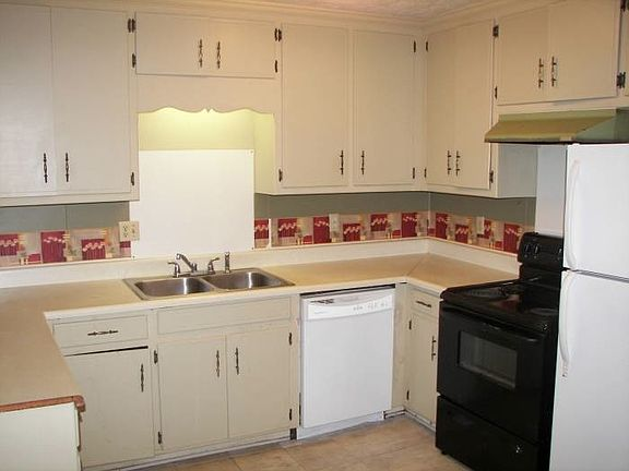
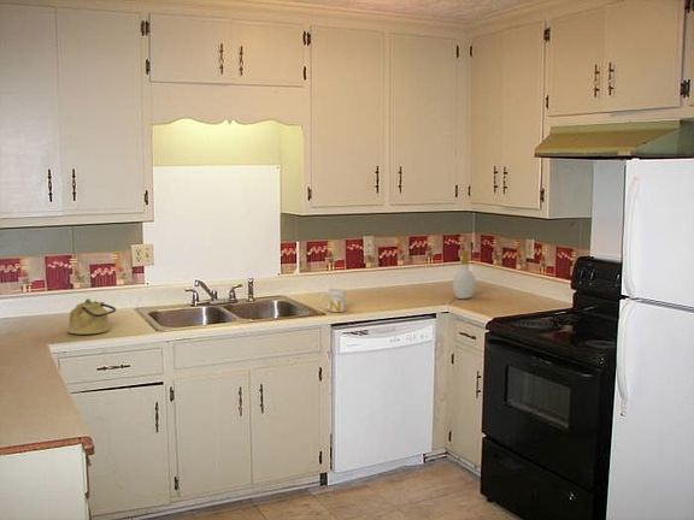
+ soap bottle (463, 273)
+ mug (334, 300)
+ kettle (92, 313)
